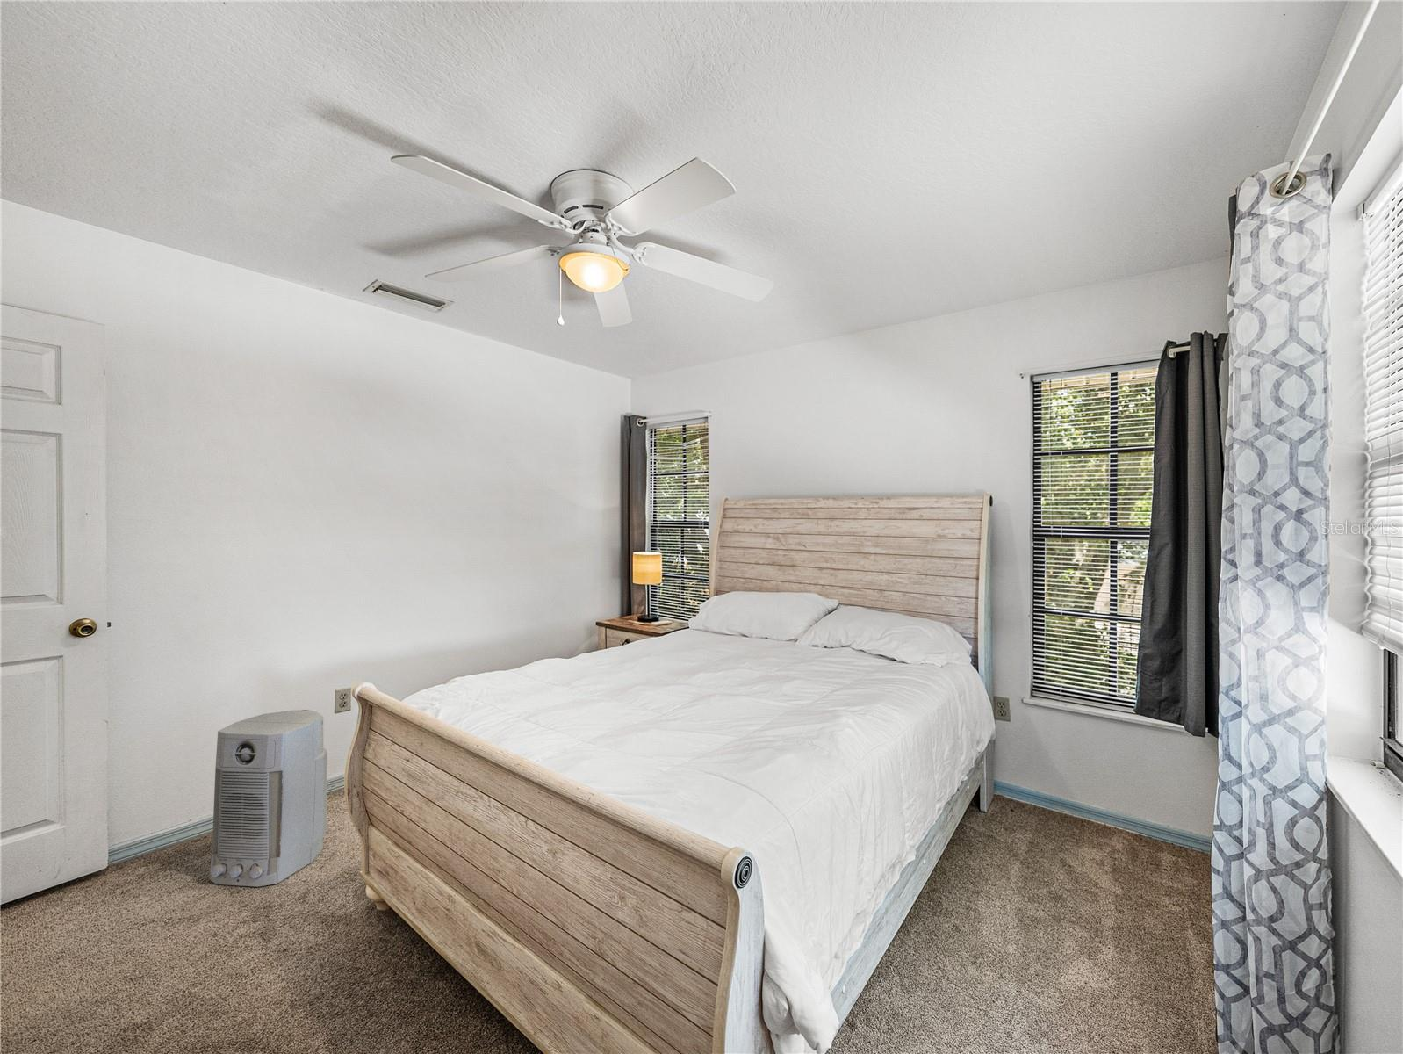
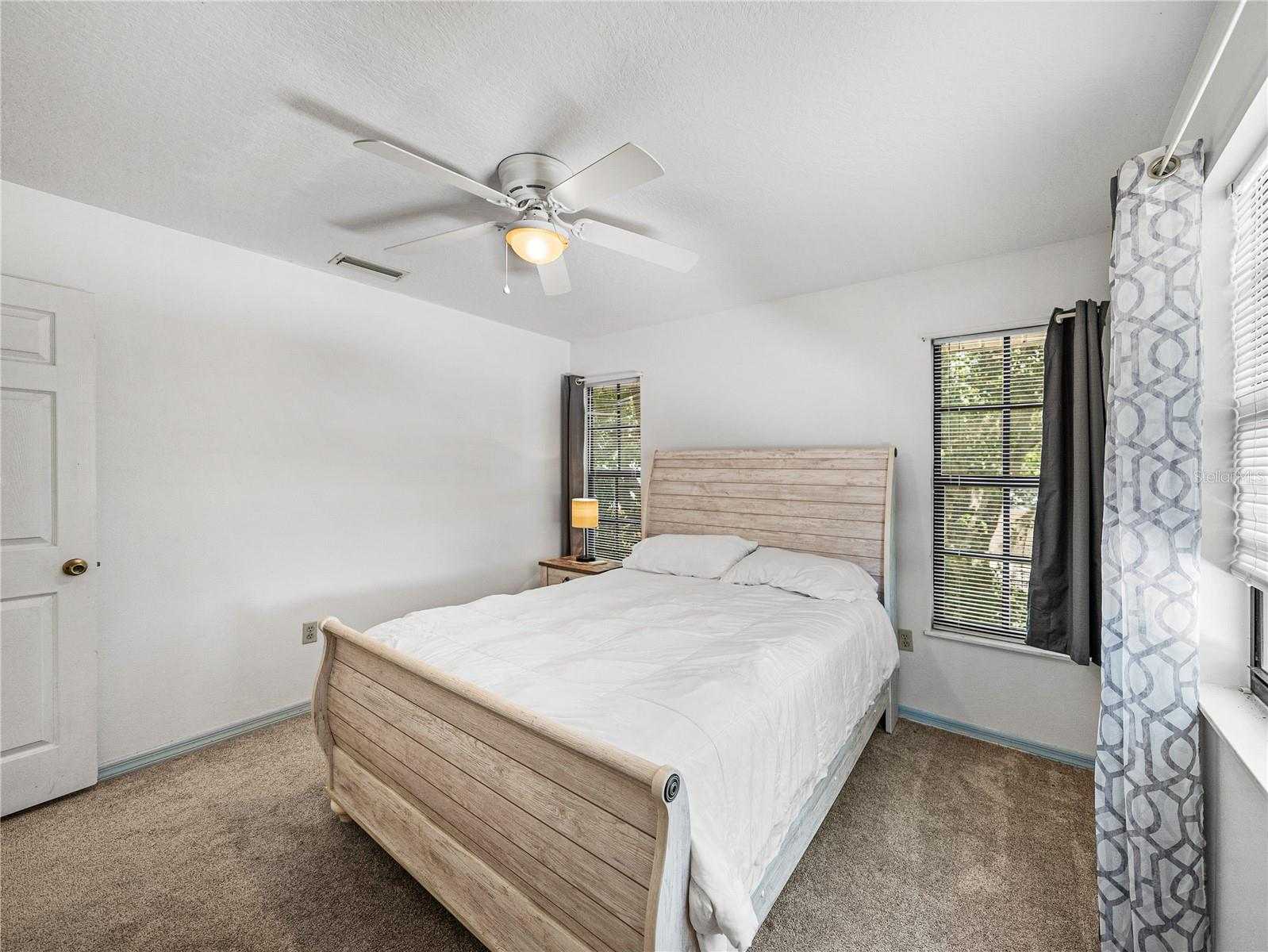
- air purifier (274, 790)
